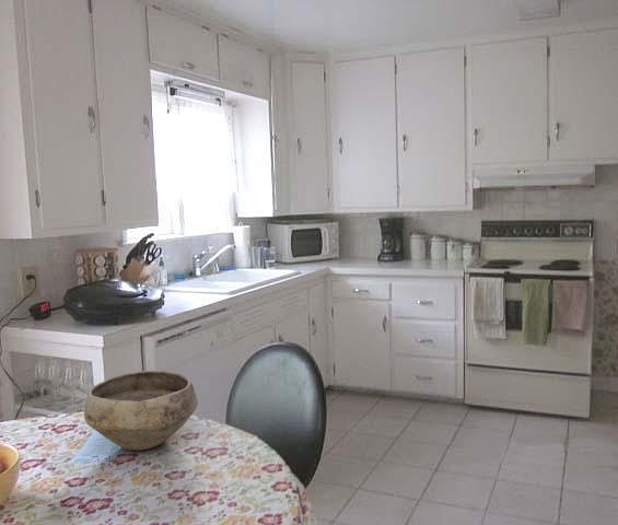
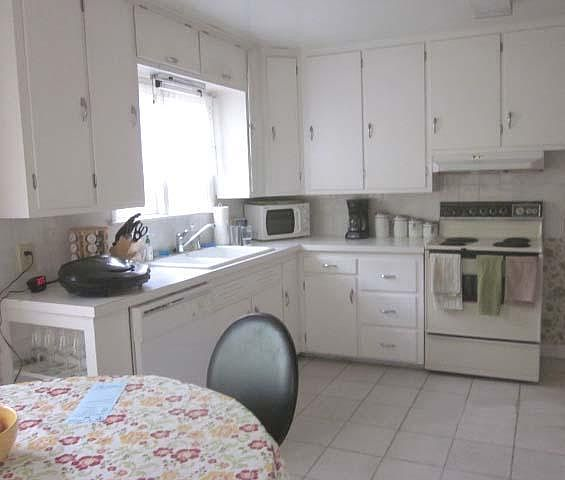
- bowl (142, 412)
